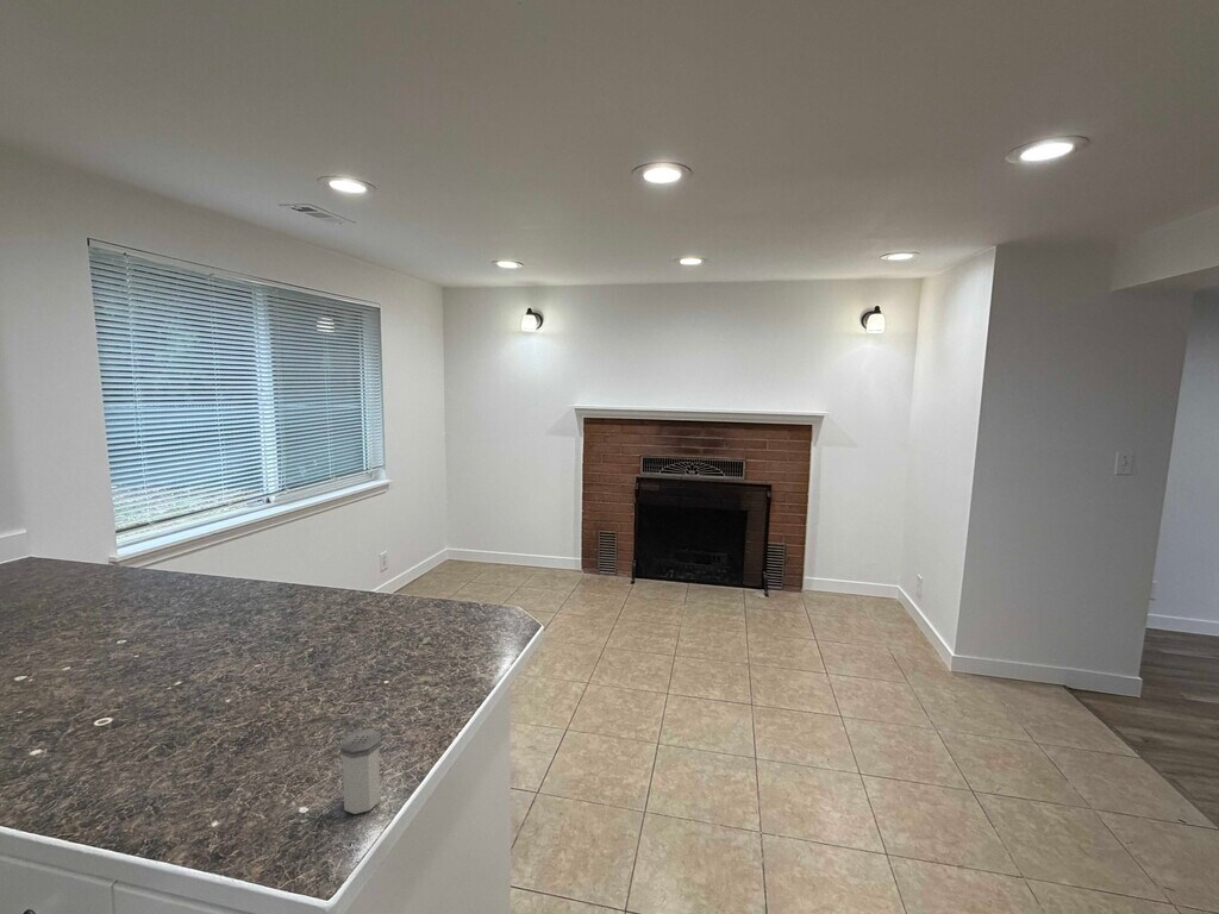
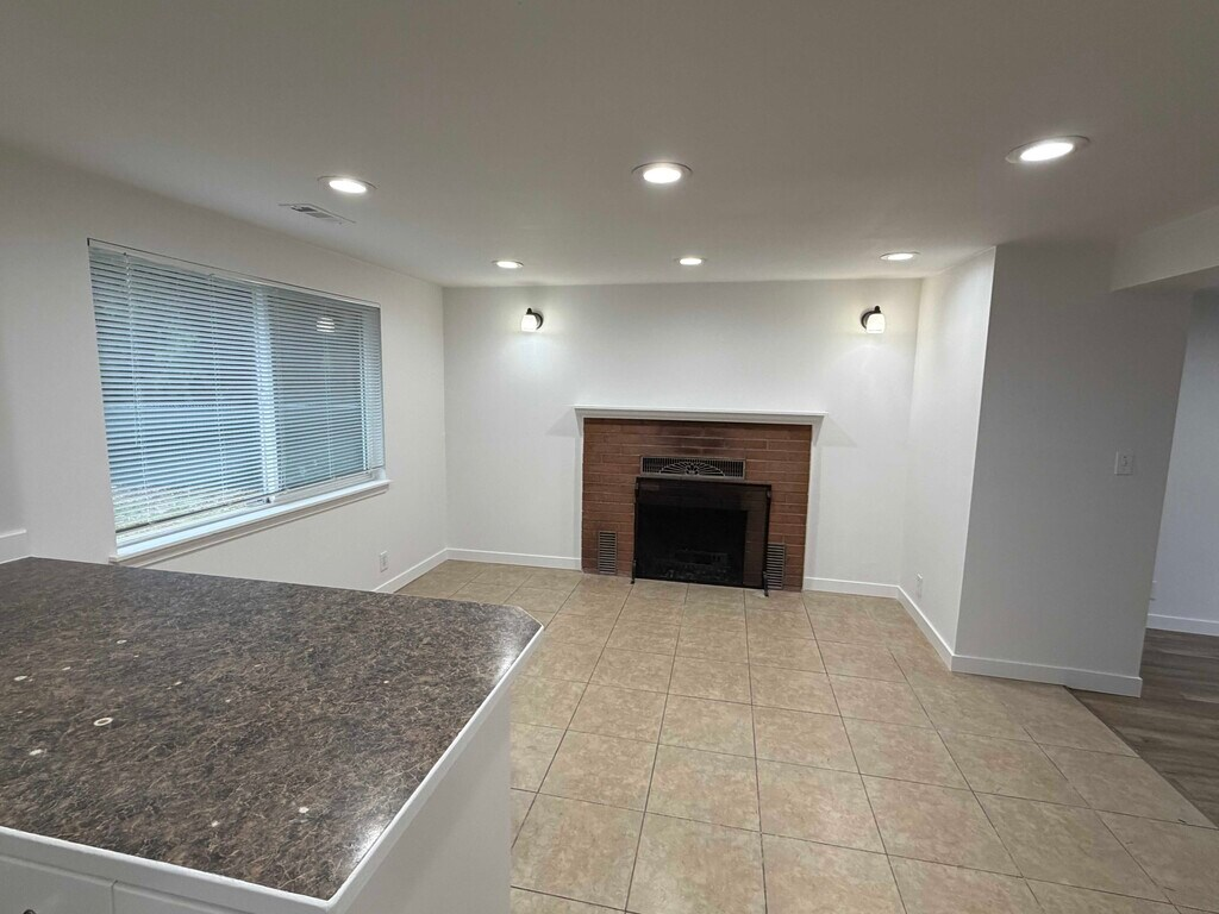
- salt shaker (361, 770)
